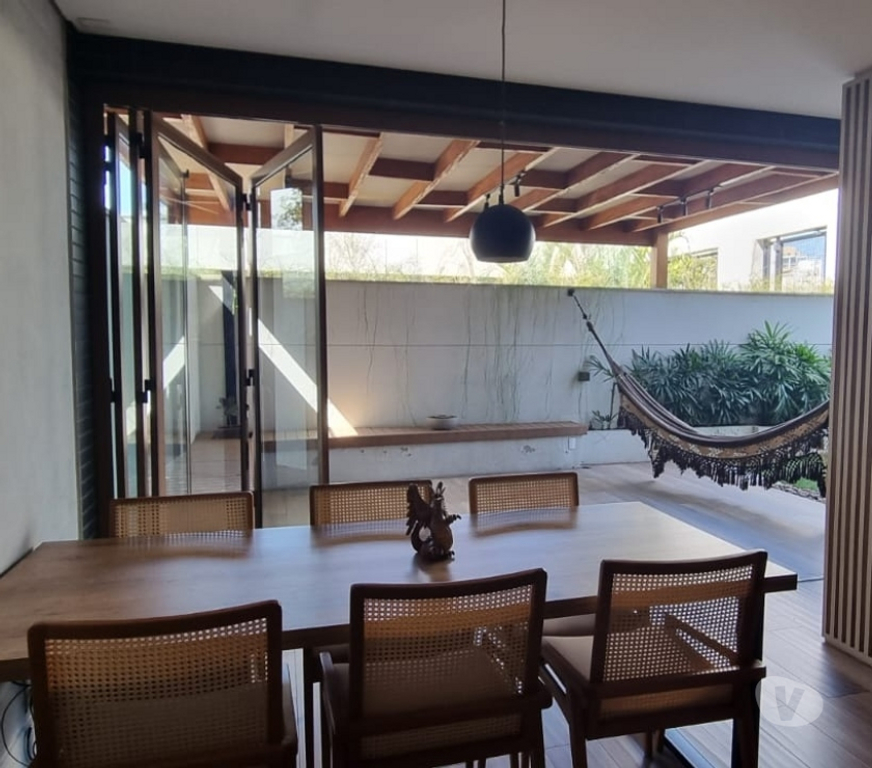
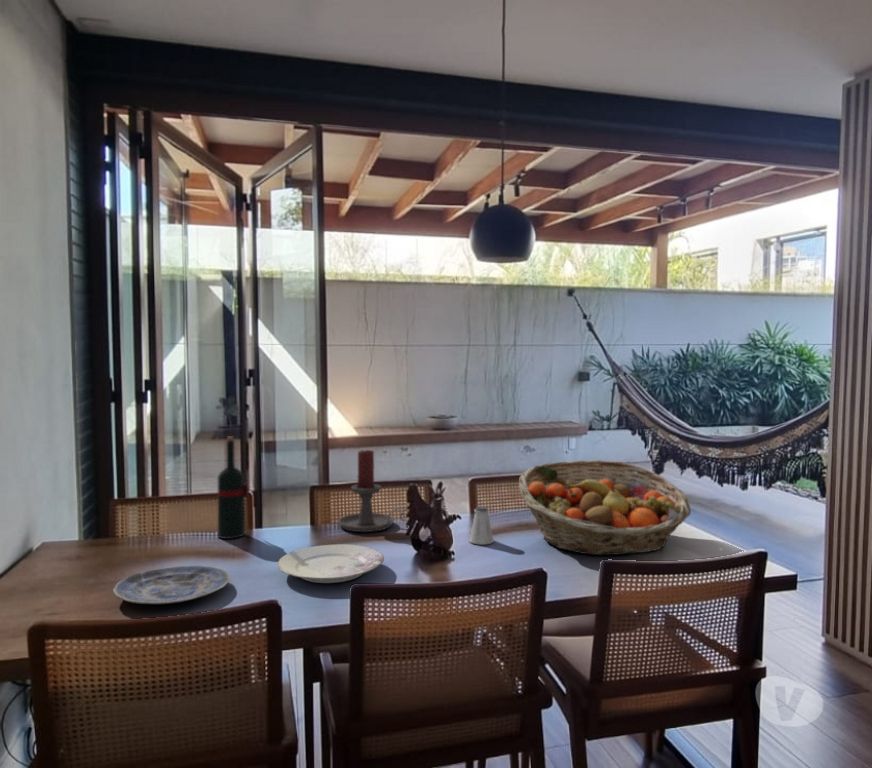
+ fruit basket (601, 504)
+ plate (173, 586)
+ wine bottle (234, 485)
+ candle holder (374, 487)
+ saltshaker (481, 524)
+ plate (331, 565)
